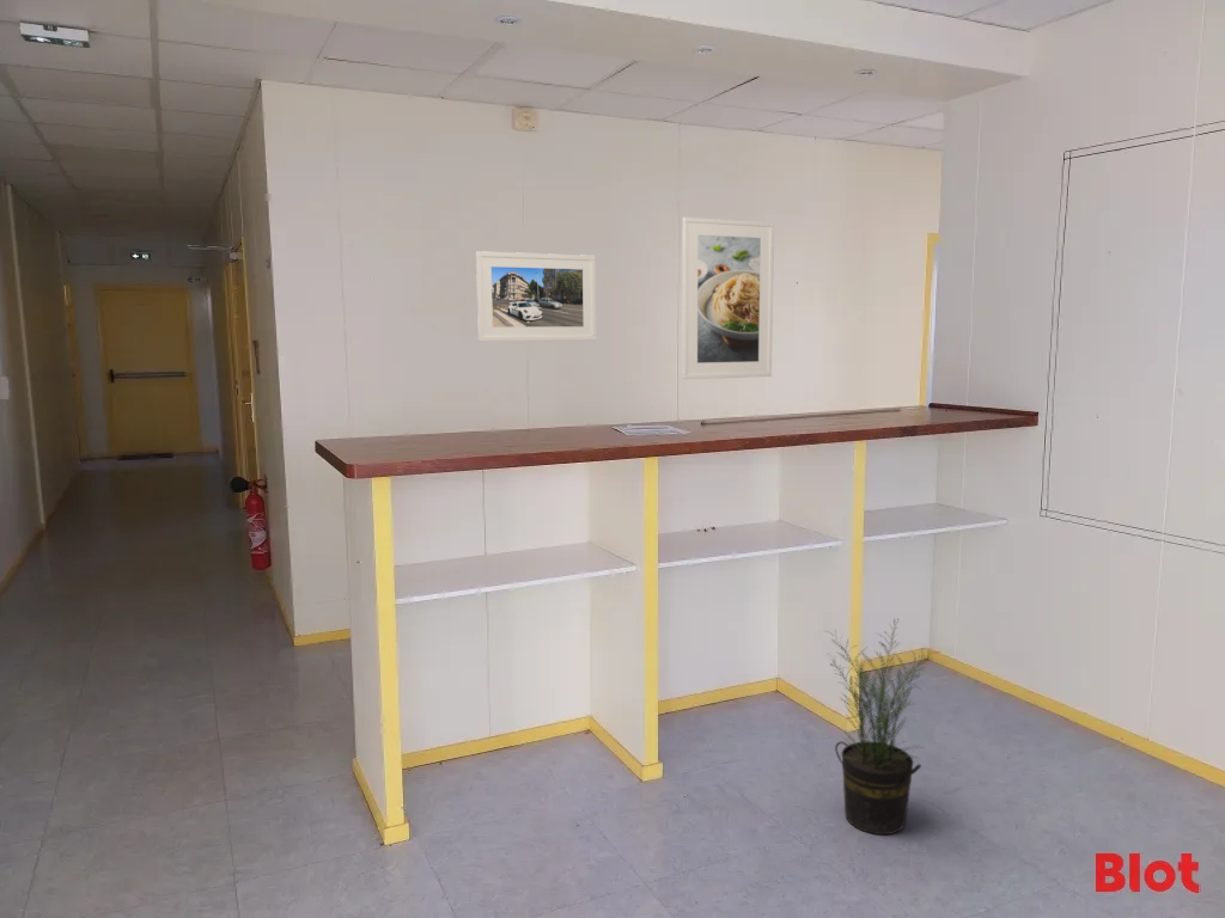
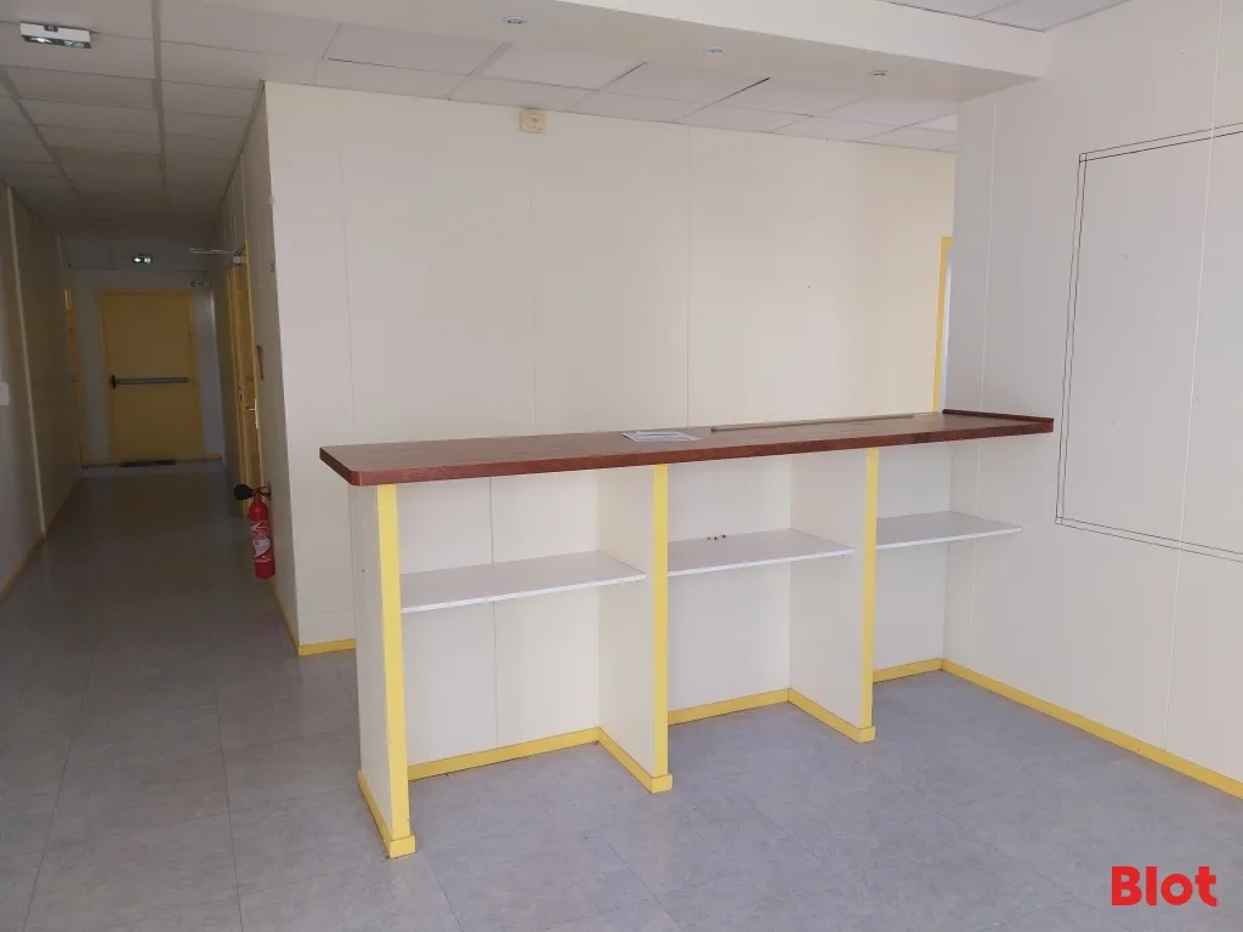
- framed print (537, 296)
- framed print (729, 299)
- potted plant (876, 723)
